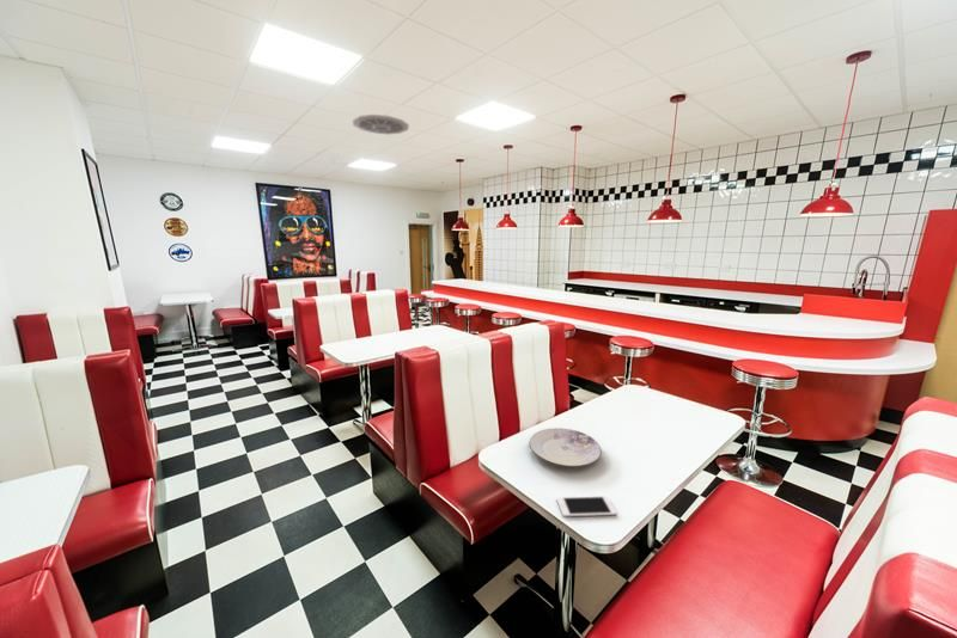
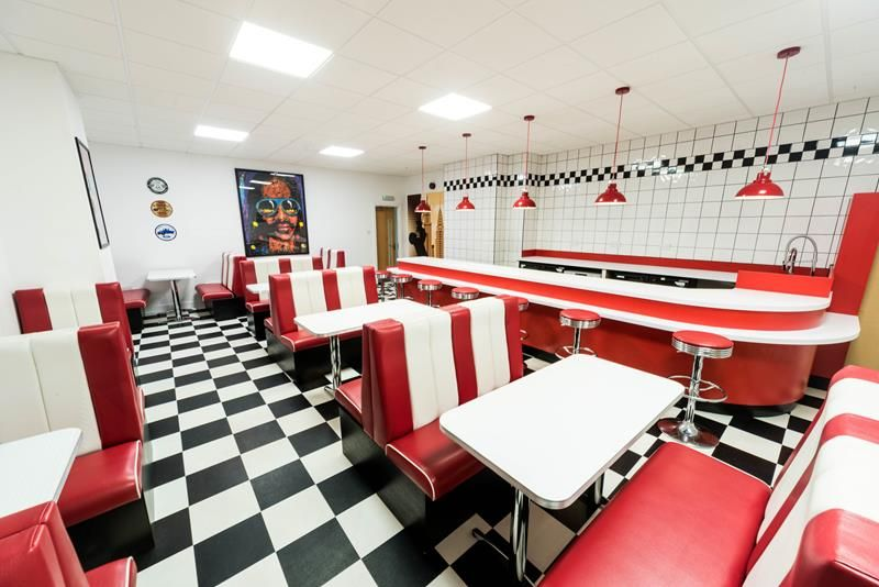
- ceiling vent (380, 125)
- cell phone (585, 505)
- plate (563, 448)
